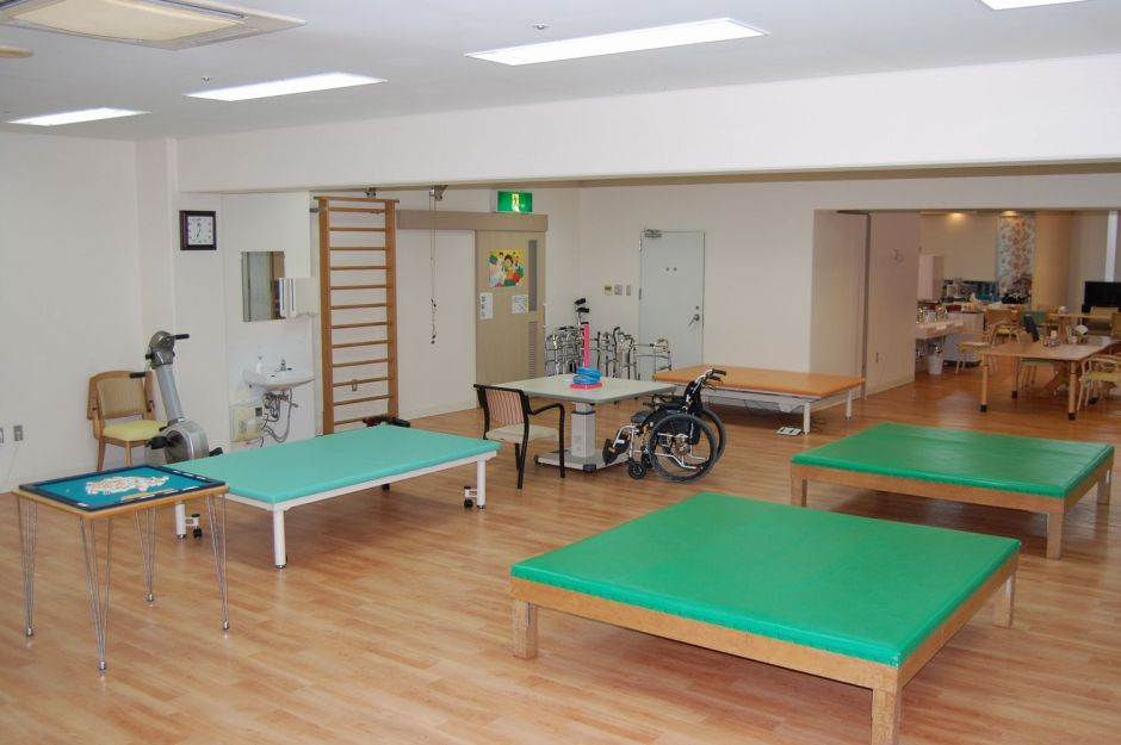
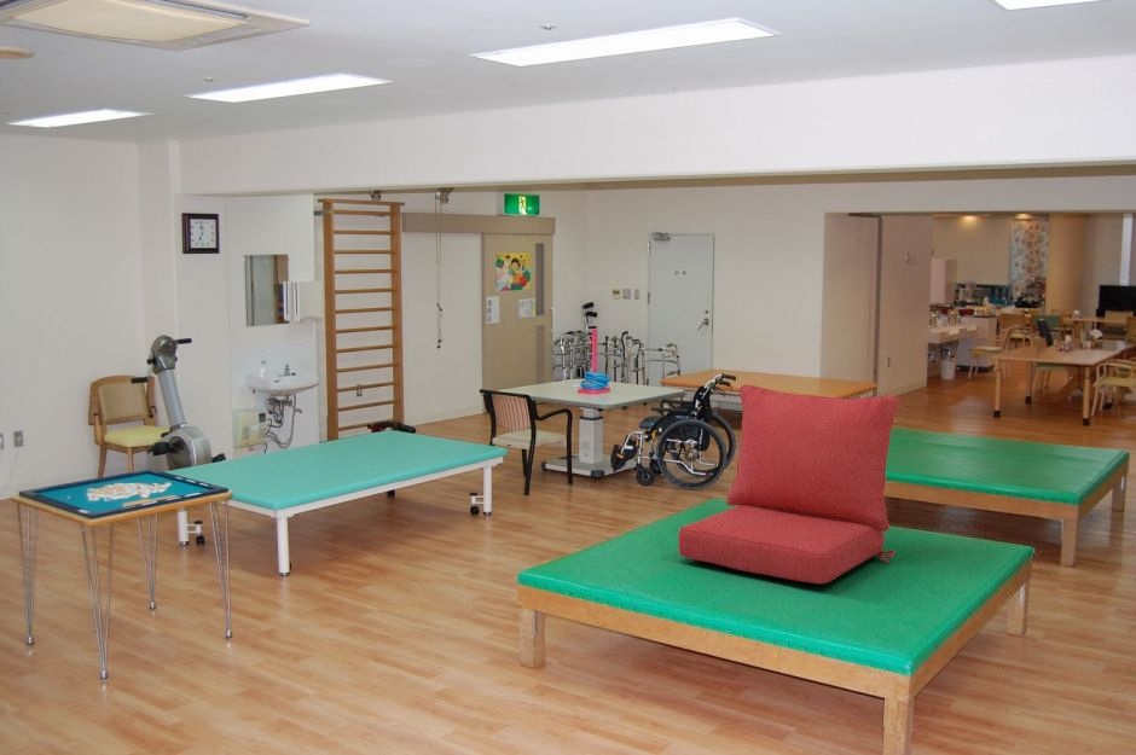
+ seat cushion (787, 477)
